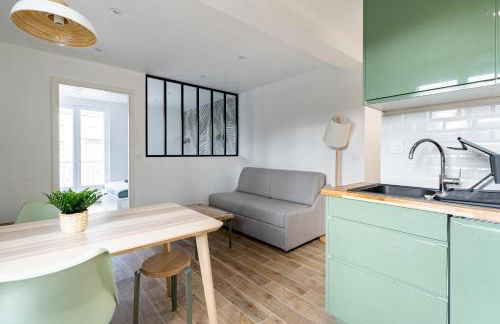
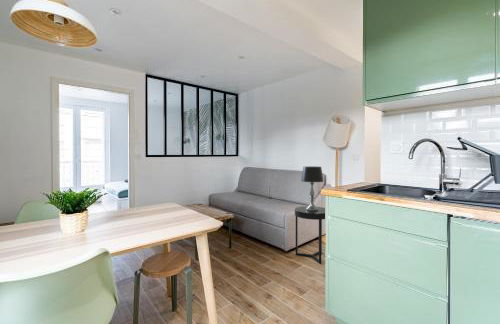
+ table lamp (312, 188)
+ side table (319, 233)
